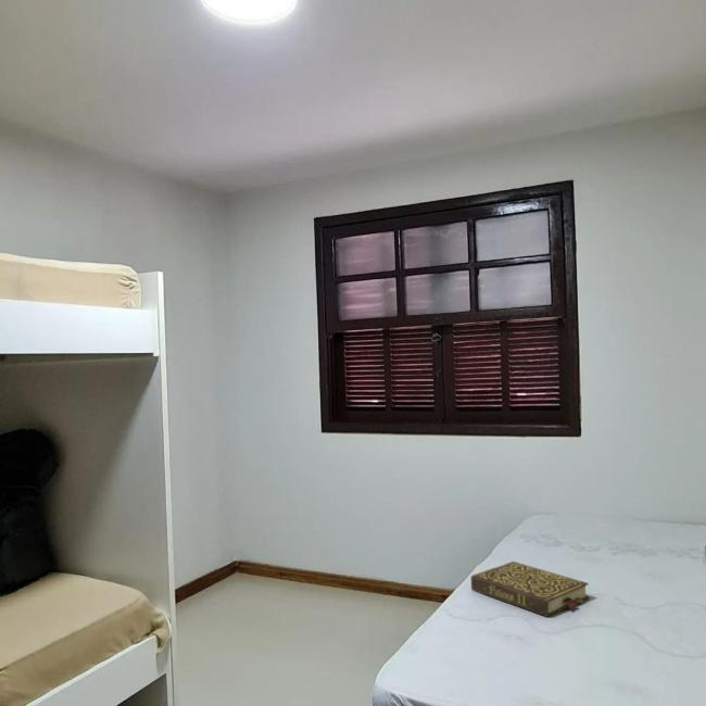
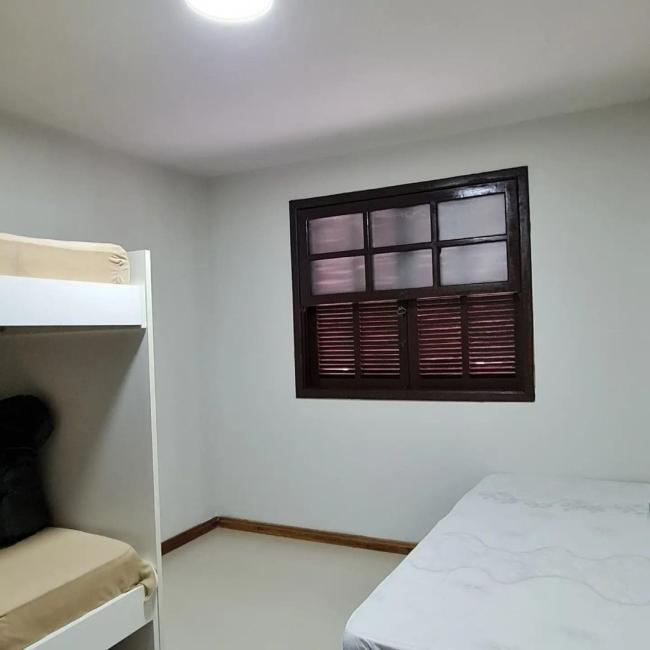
- book (532, 587)
